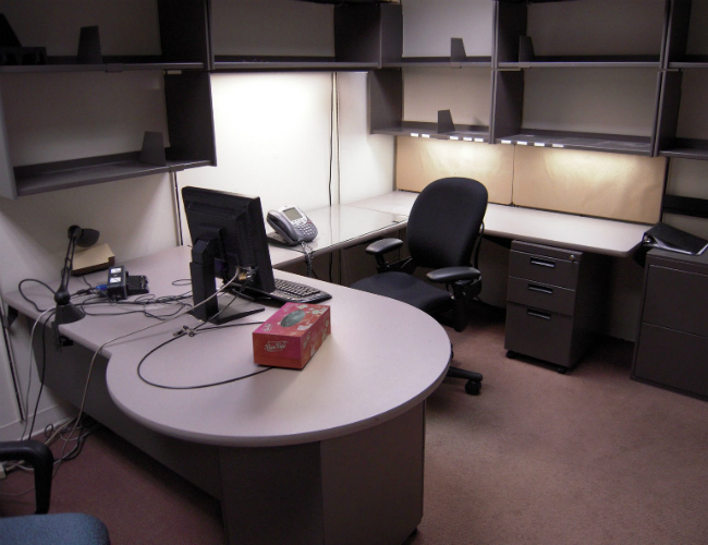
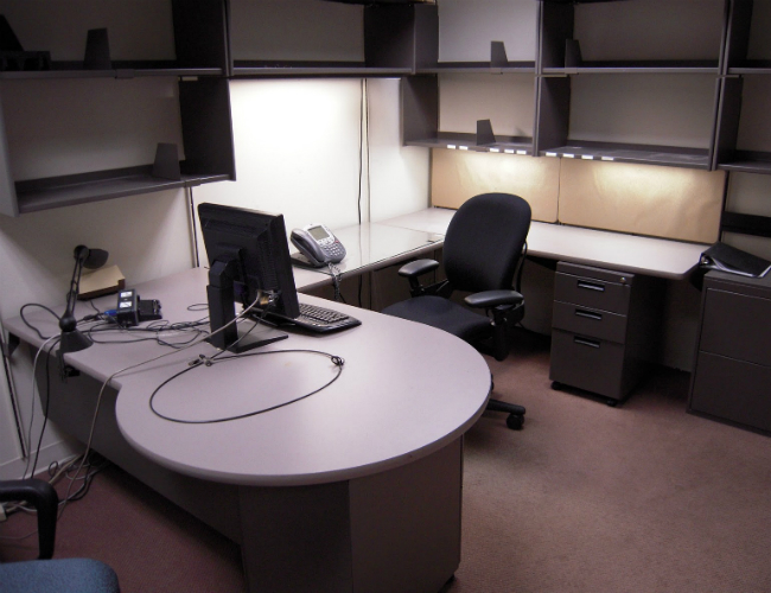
- tissue box (293, 332)
